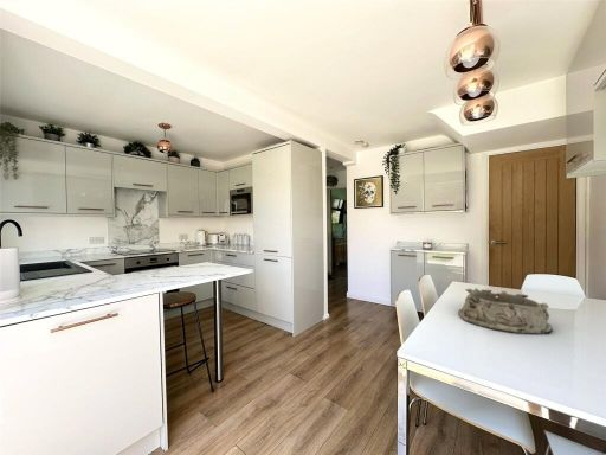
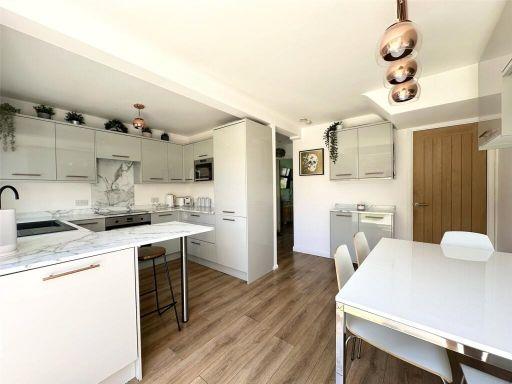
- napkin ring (499, 307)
